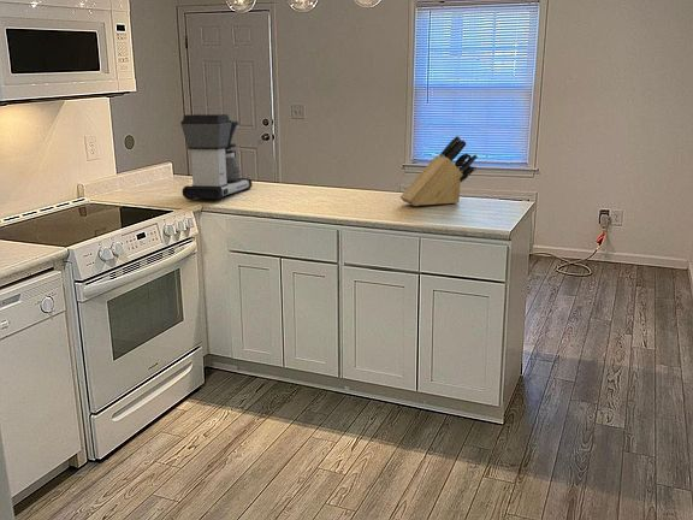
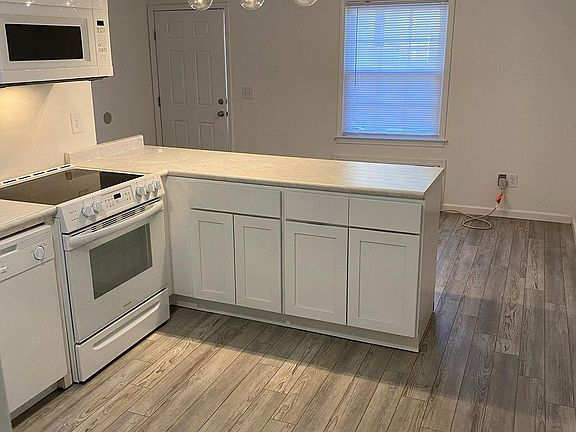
- coffee maker (217, 154)
- knife block (439, 170)
